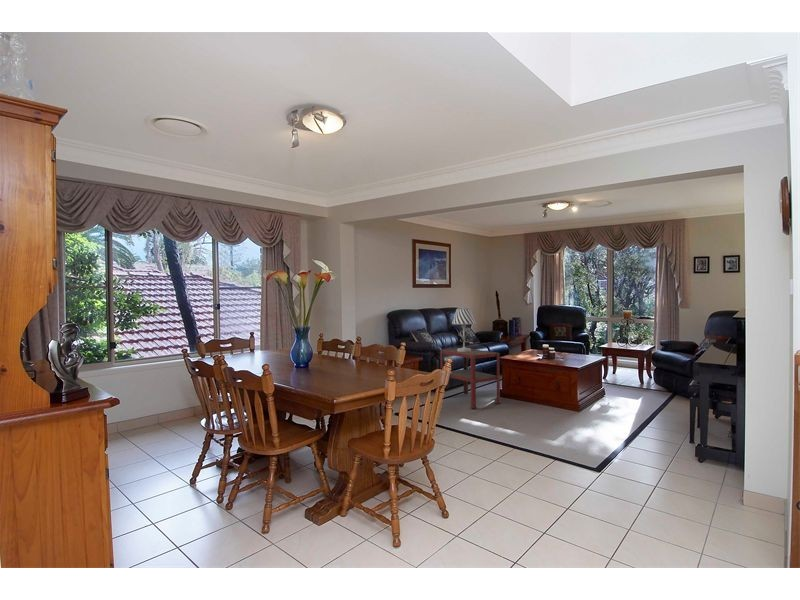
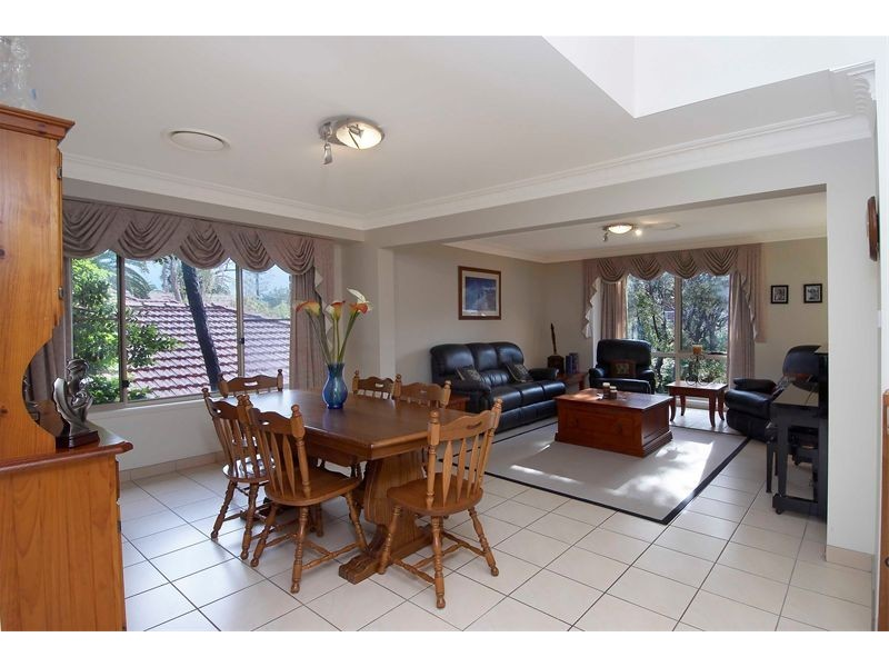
- side table (469, 375)
- table lamp (463, 329)
